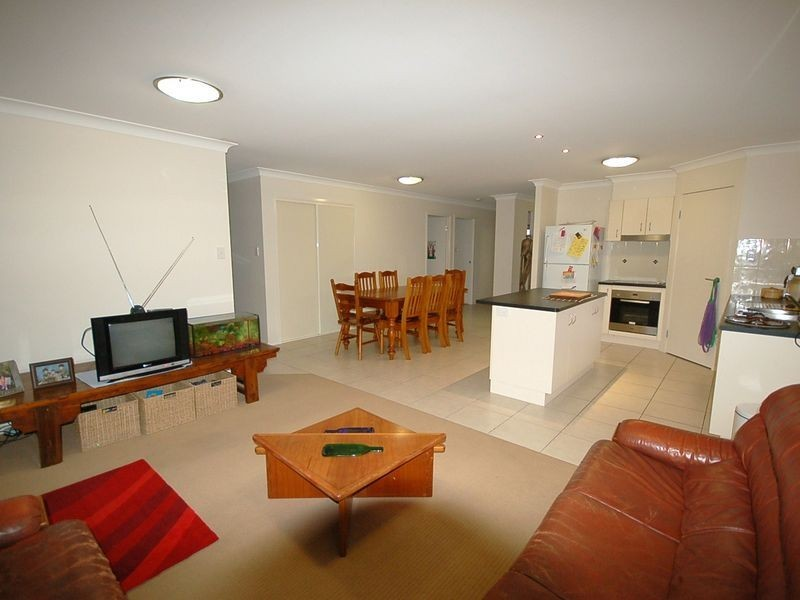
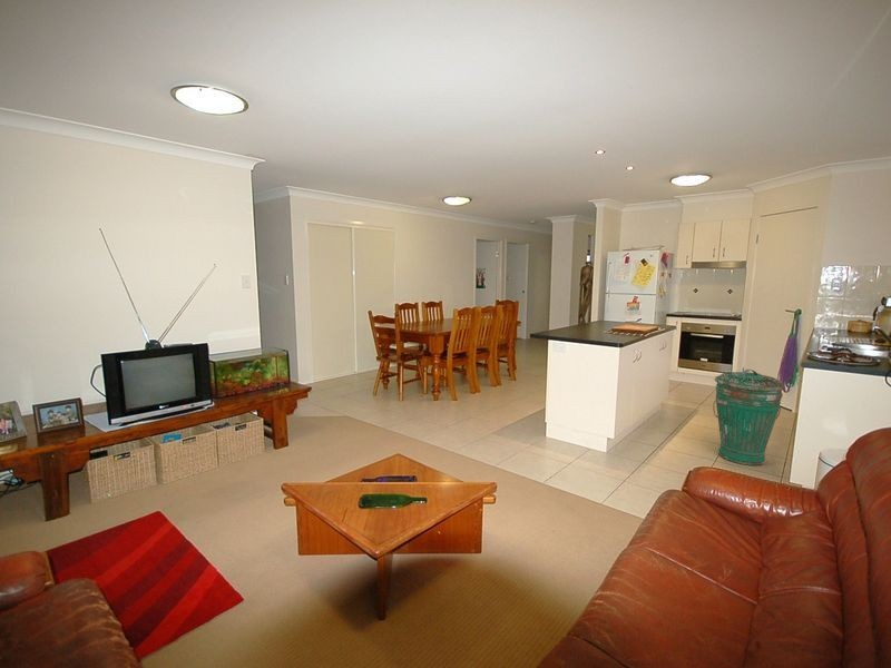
+ trash can (745, 414)
